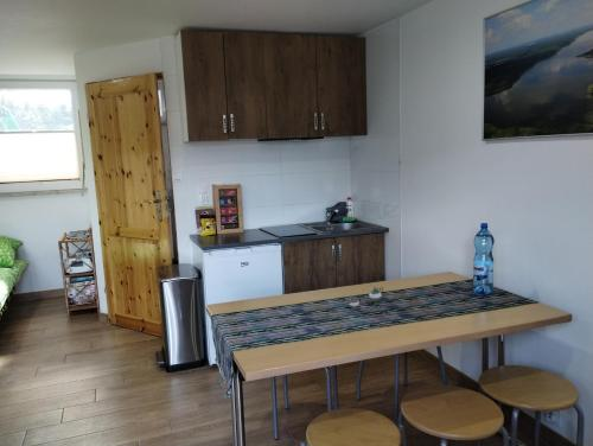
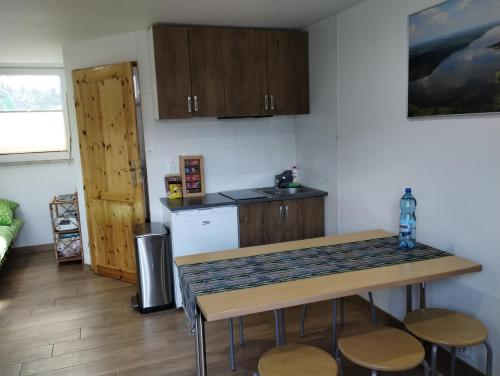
- teapot (369, 294)
